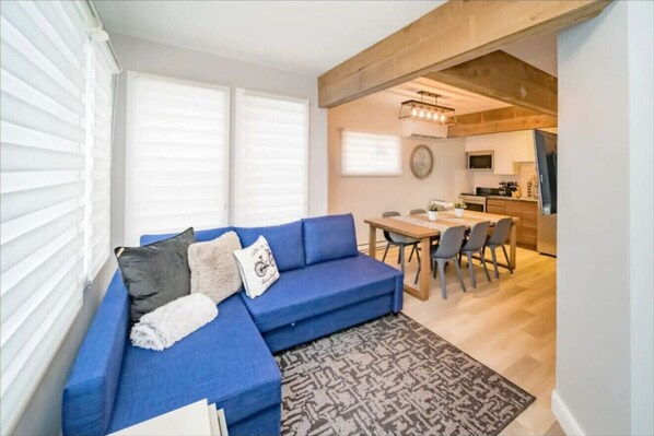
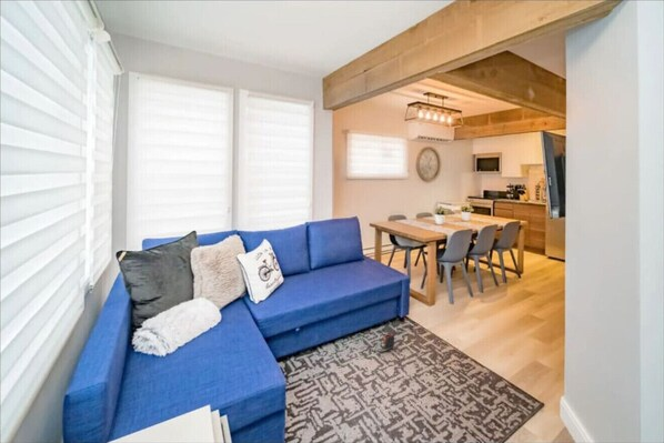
+ shoe (385, 341)
